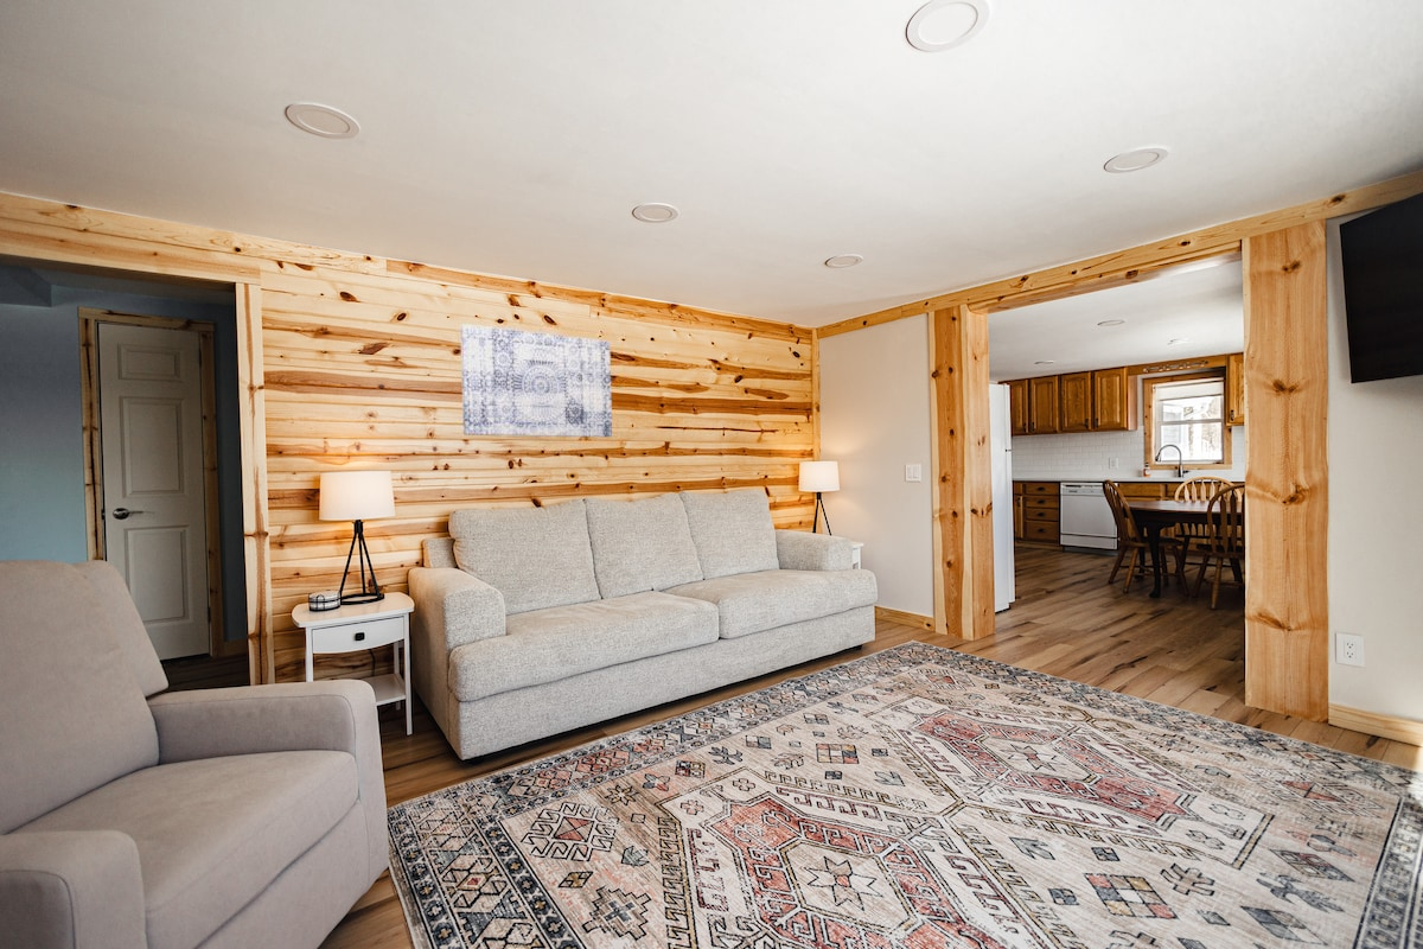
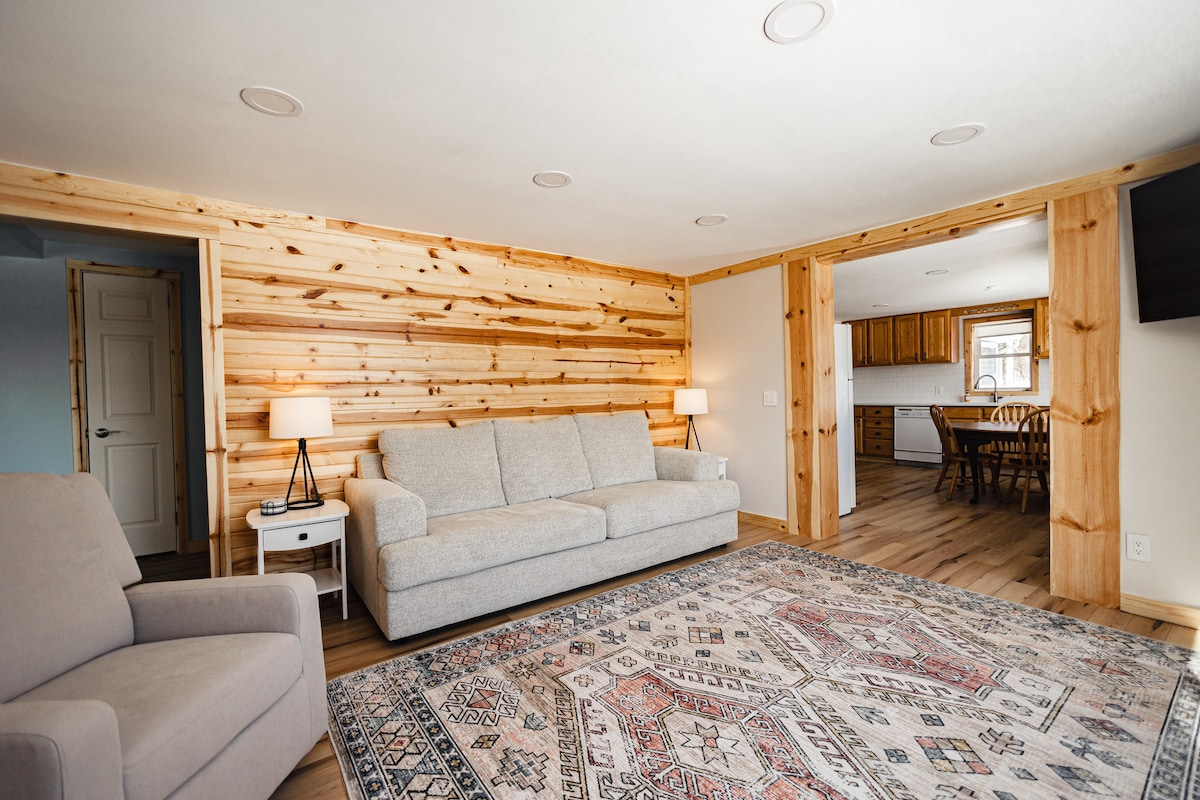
- wall art (541, 384)
